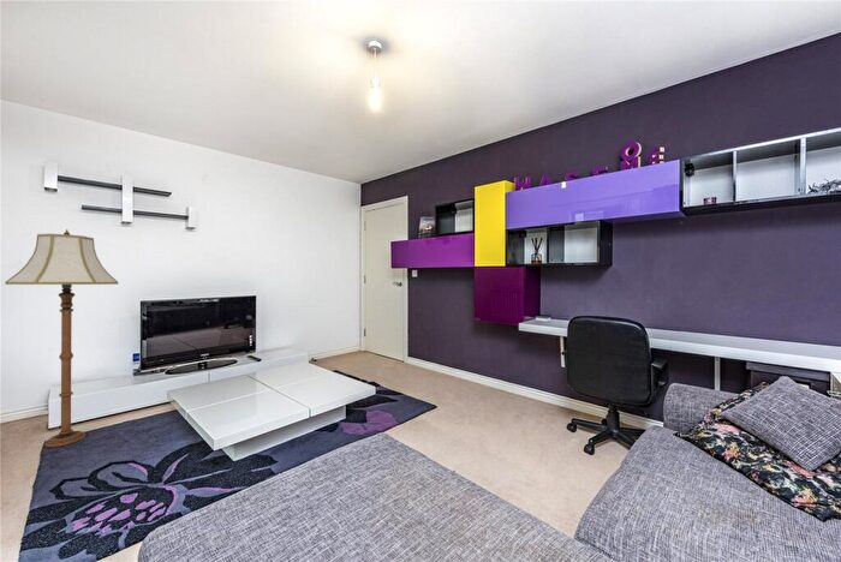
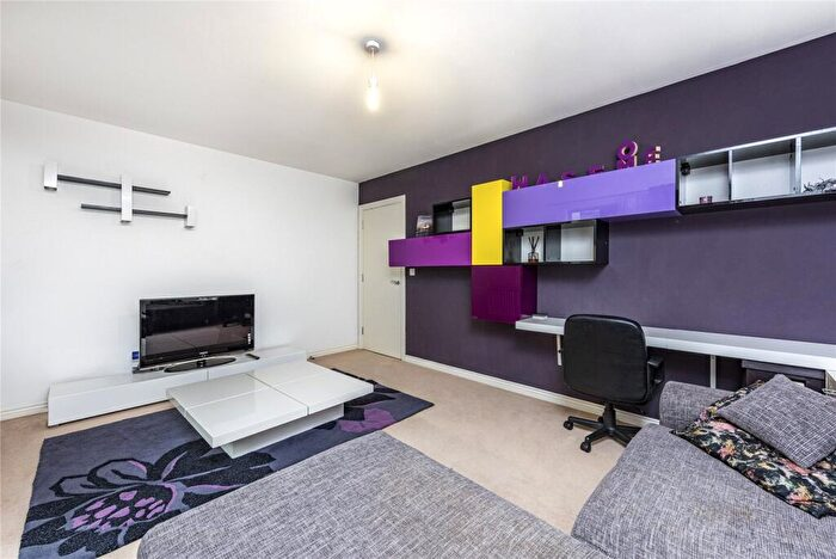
- floor lamp (66, 334)
